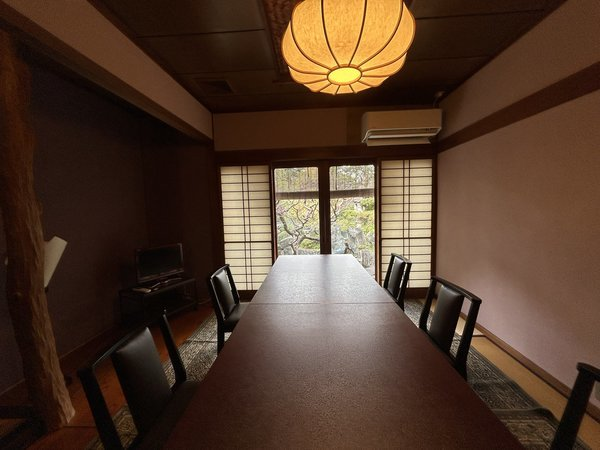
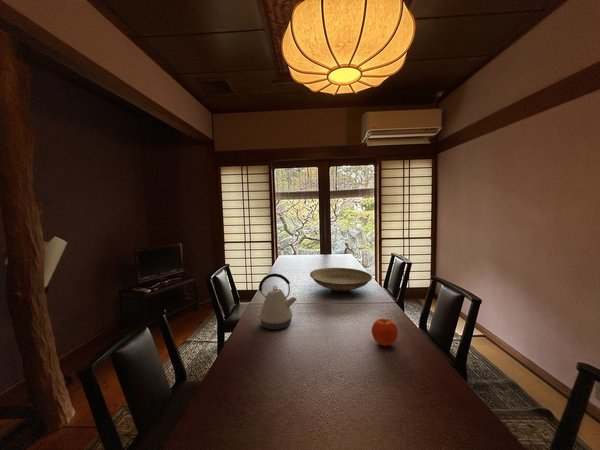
+ kettle (276, 299)
+ decorative bowl (340, 281)
+ fruit (384, 331)
